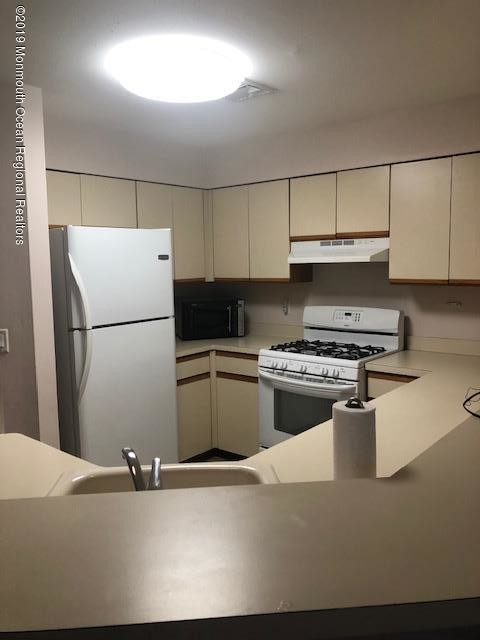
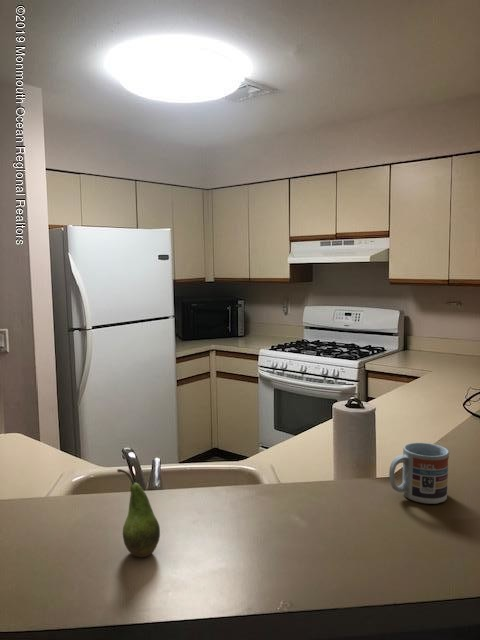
+ fruit (140, 510)
+ cup (417, 473)
